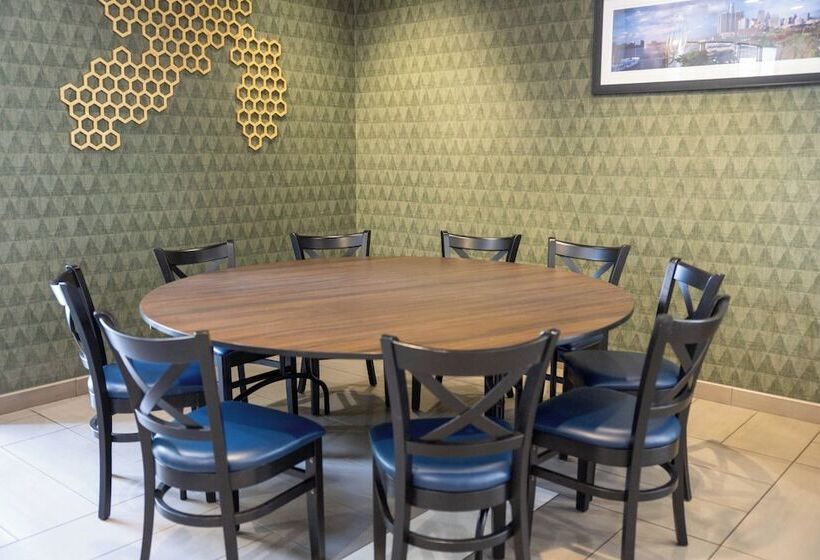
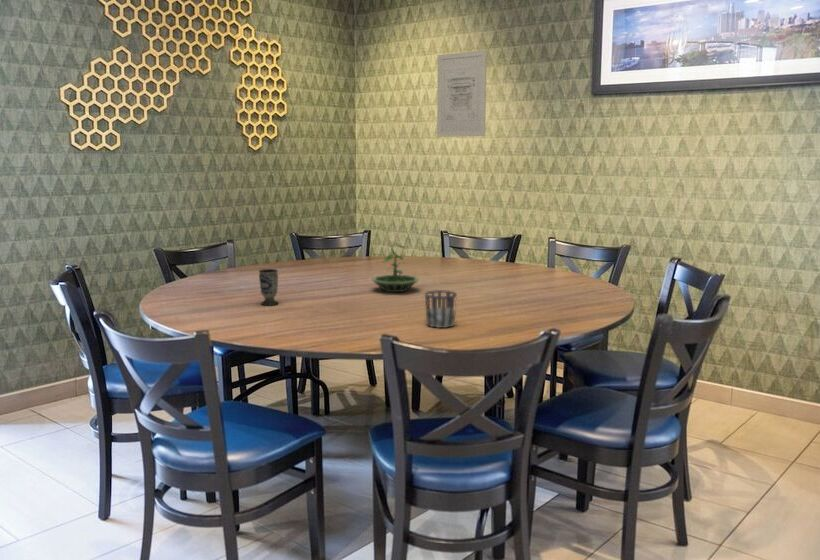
+ cup (268, 287)
+ cup (440, 308)
+ wall art (461, 95)
+ terrarium (395, 252)
